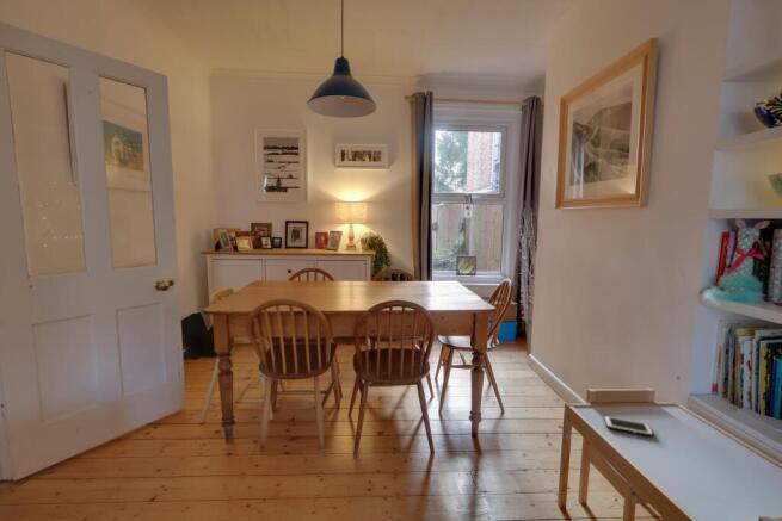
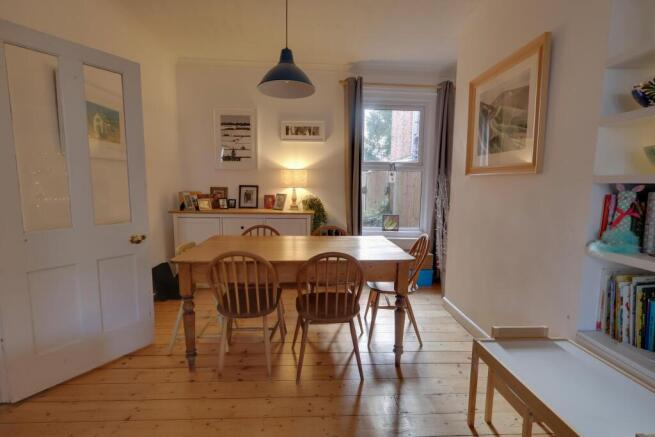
- cell phone (627, 426)
